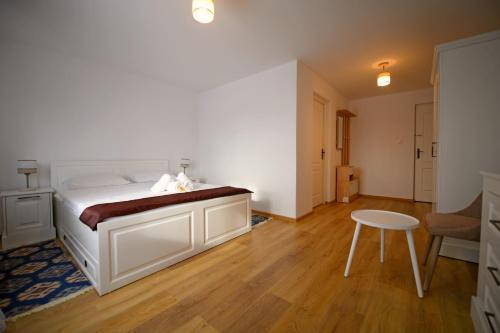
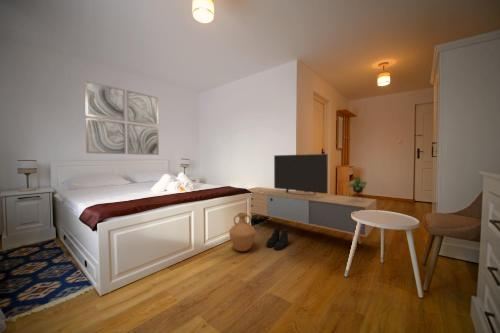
+ wall art (127, 121)
+ media console (297, 193)
+ boots (277, 237)
+ vase (242, 231)
